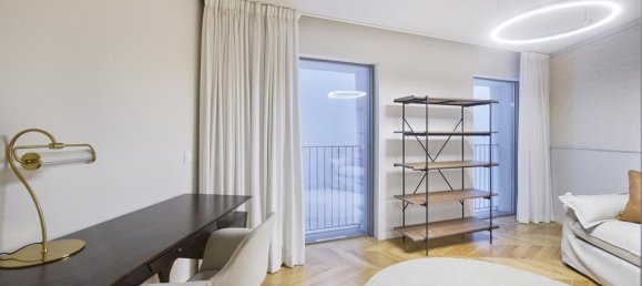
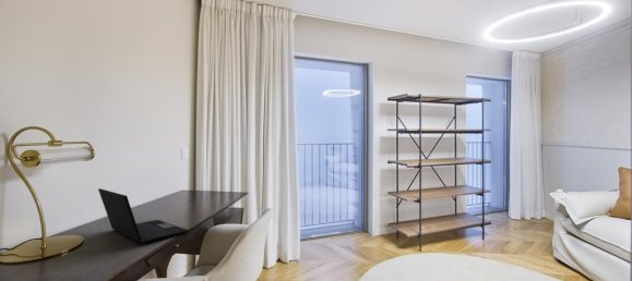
+ laptop (132, 213)
